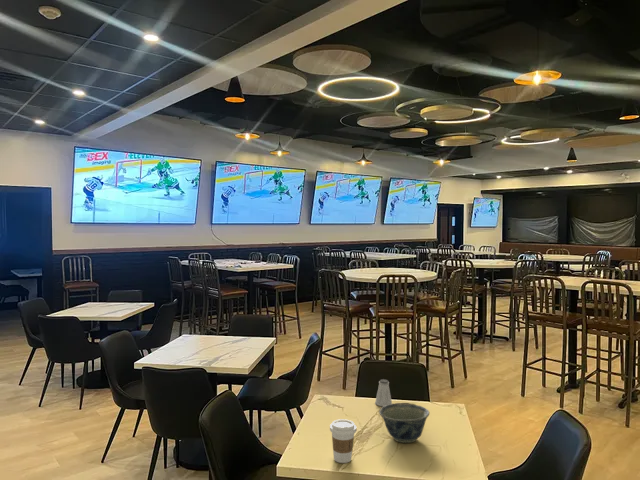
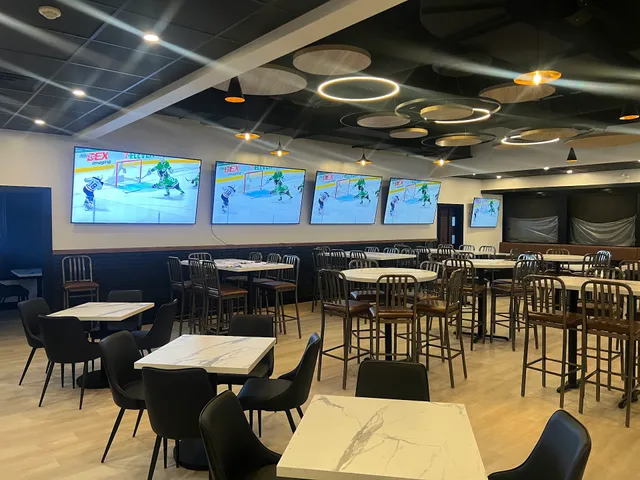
- coffee cup (342, 440)
- bowl (403, 424)
- saltshaker (383, 392)
